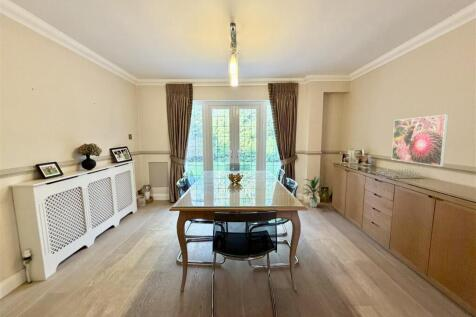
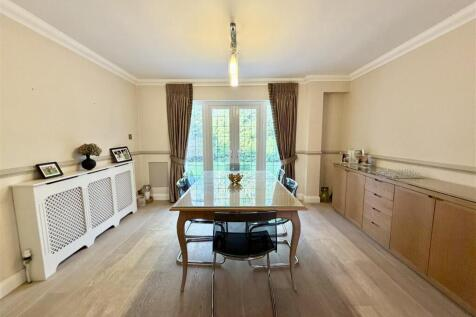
- indoor plant (313, 191)
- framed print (415, 140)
